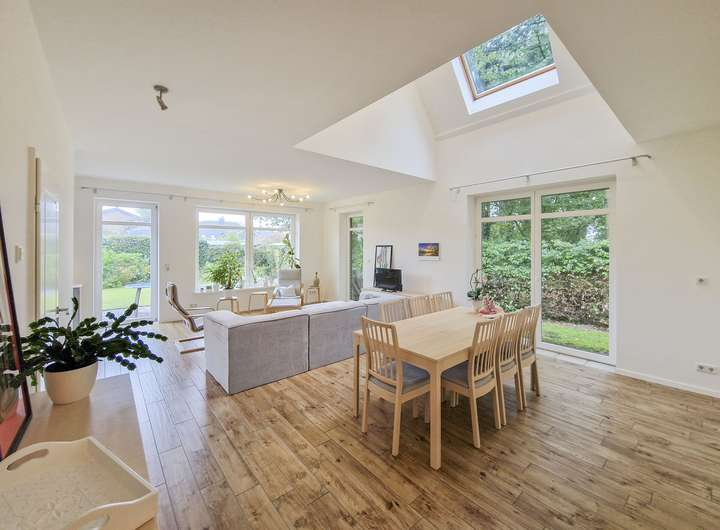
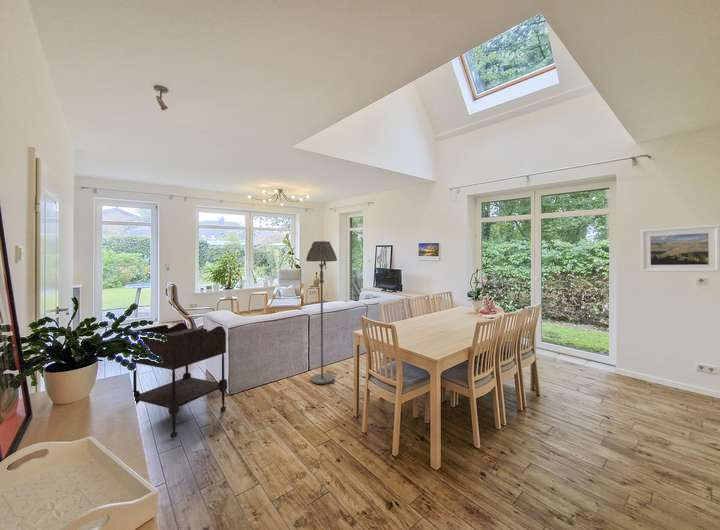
+ floor lamp (322, 310)
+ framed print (678, 249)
+ side table (184, 373)
